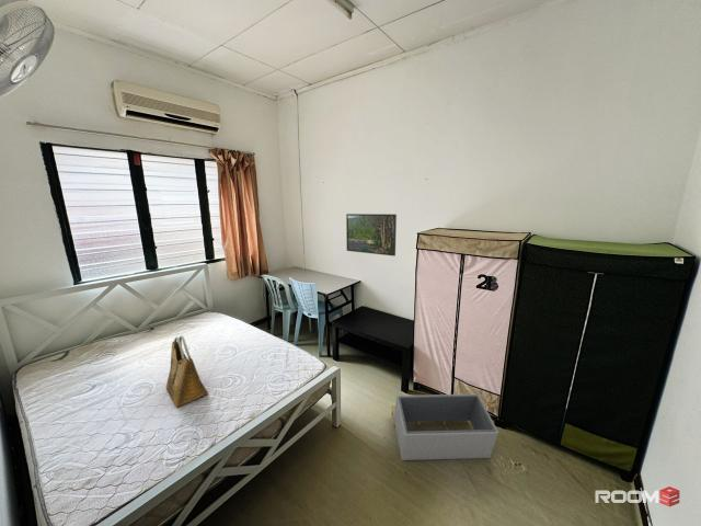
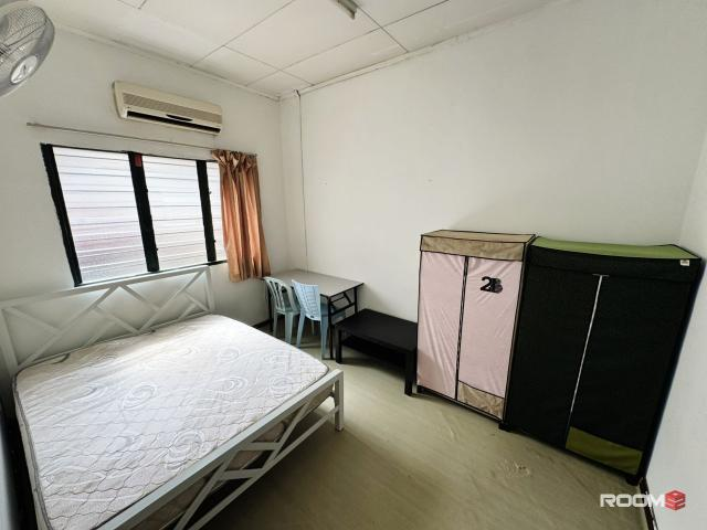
- storage bin (438, 420)
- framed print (369, 233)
- grocery bag (183, 364)
